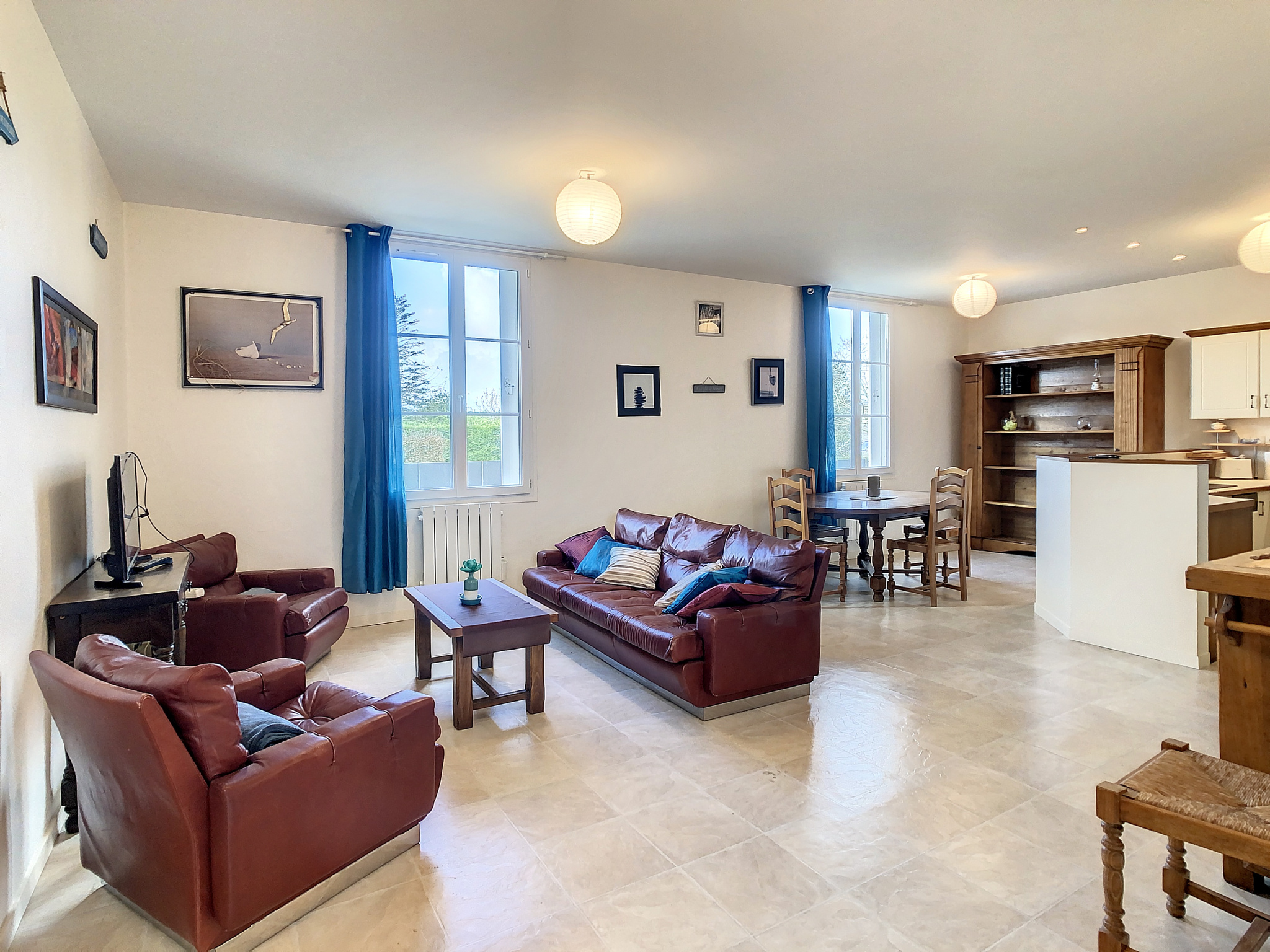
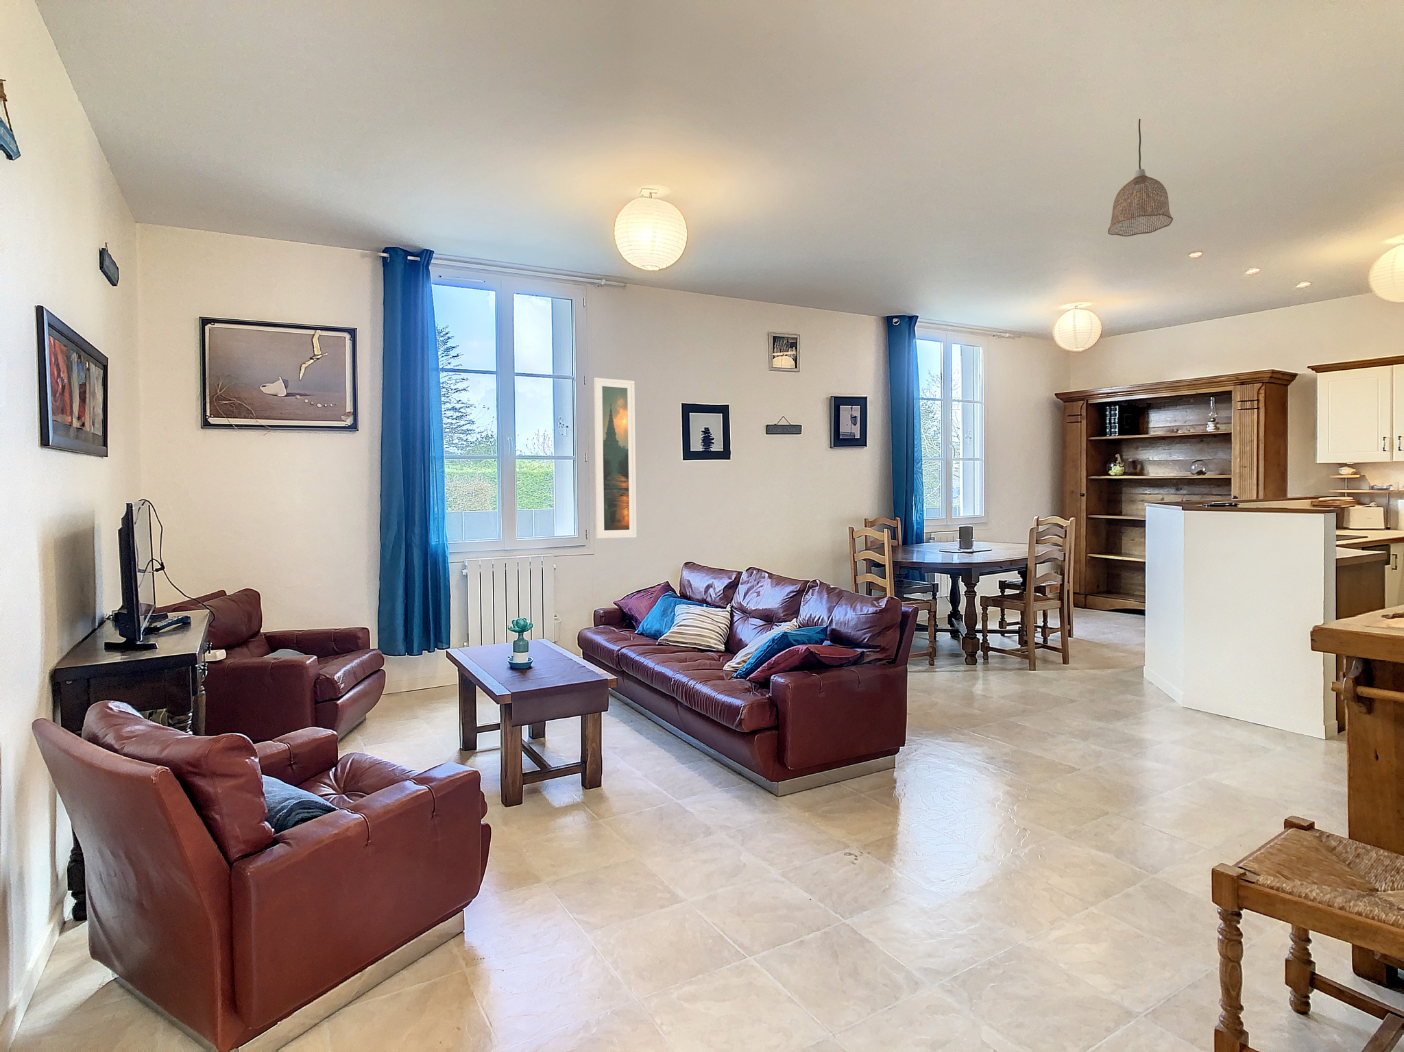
+ pendant lamp (1140, 172)
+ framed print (615, 459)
